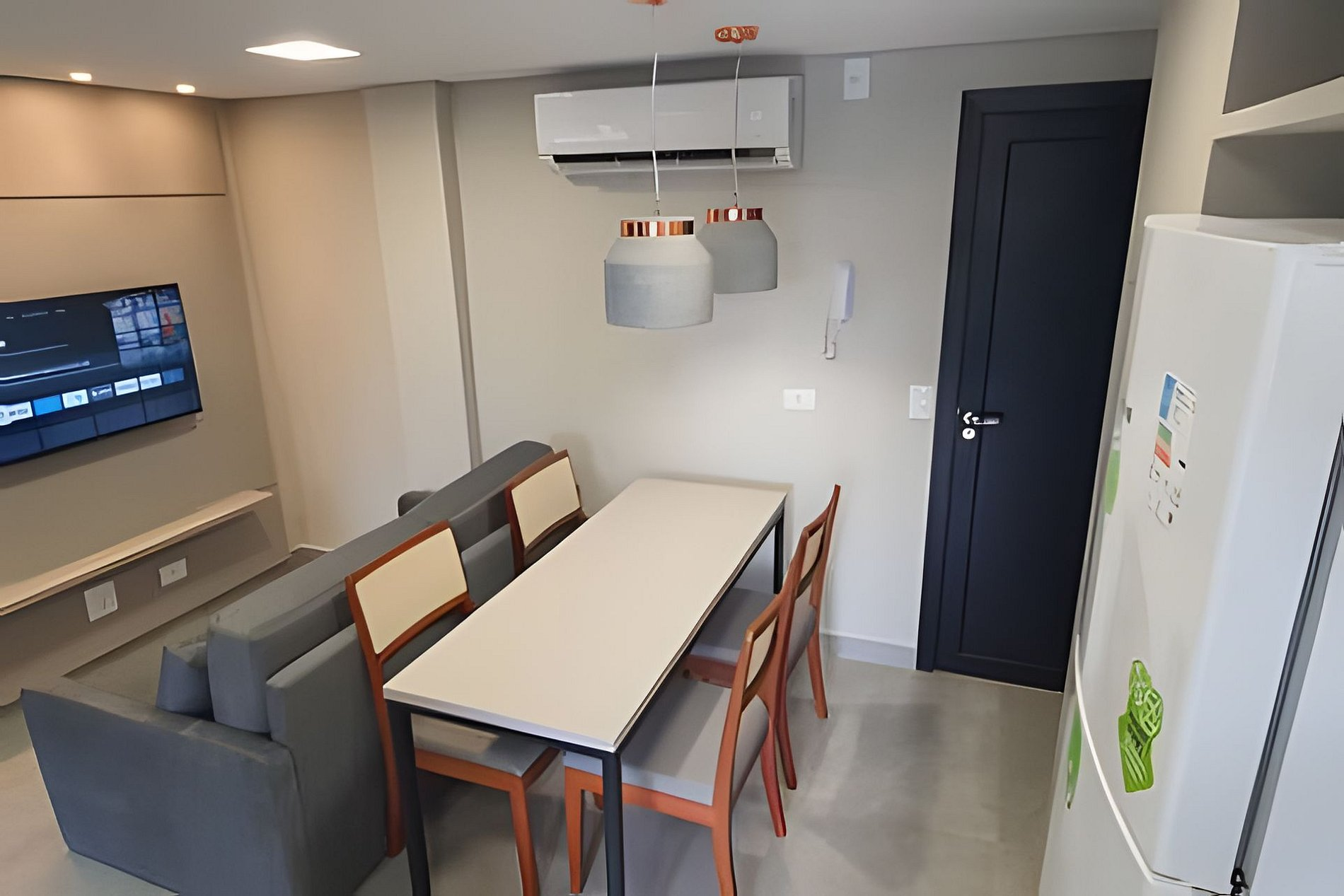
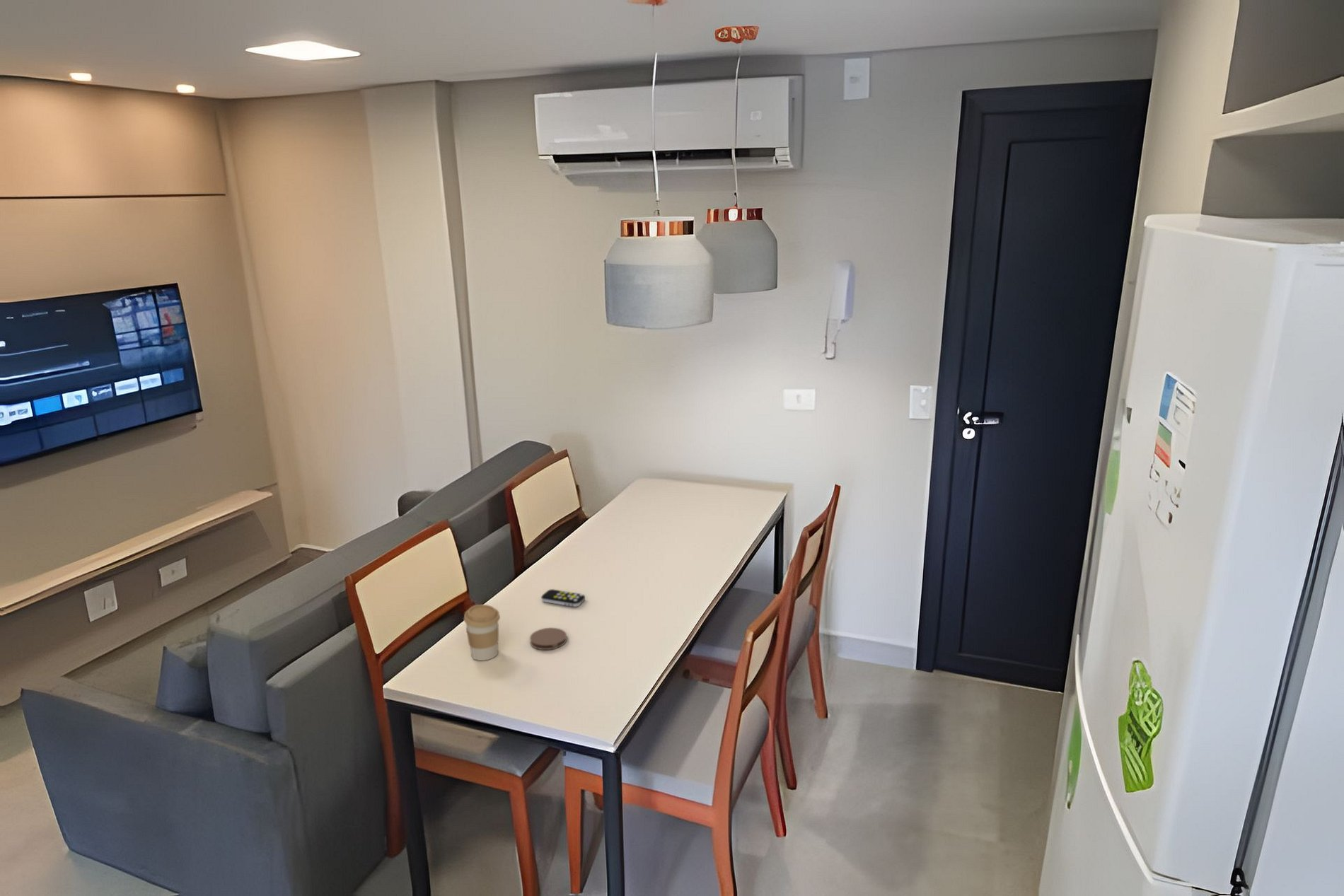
+ remote control (563, 598)
+ coaster (548, 639)
+ coffee cup (482, 632)
